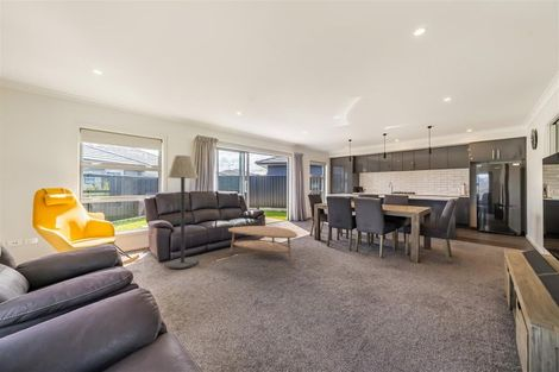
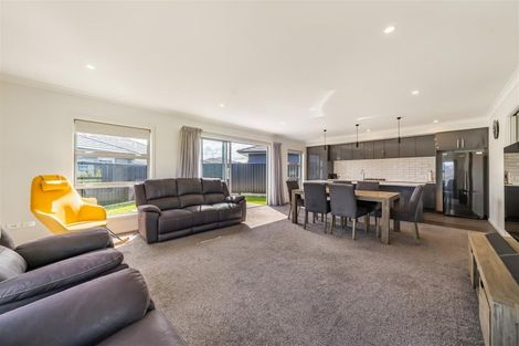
- floor lamp (182, 209)
- coffee table (264, 241)
